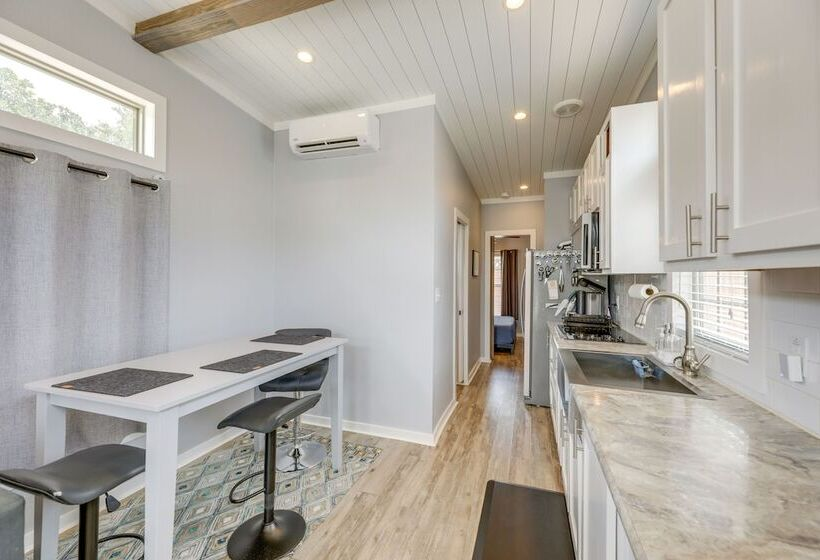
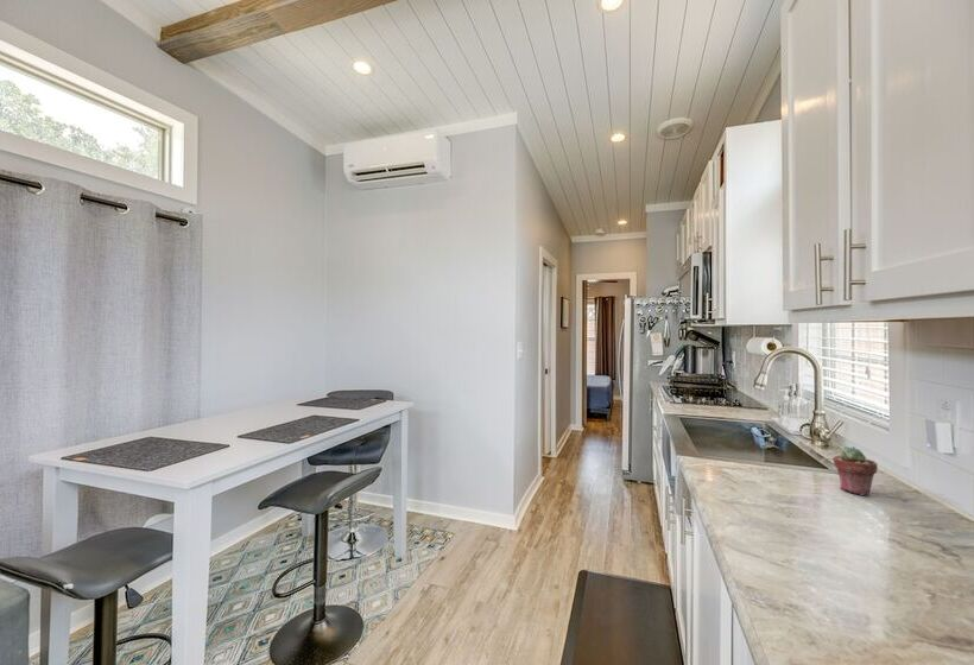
+ potted succulent (854, 468)
